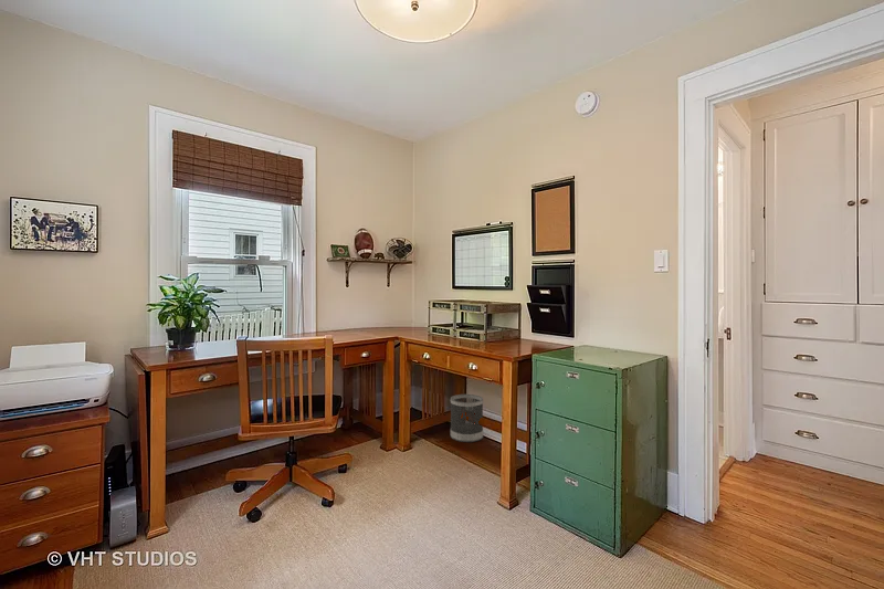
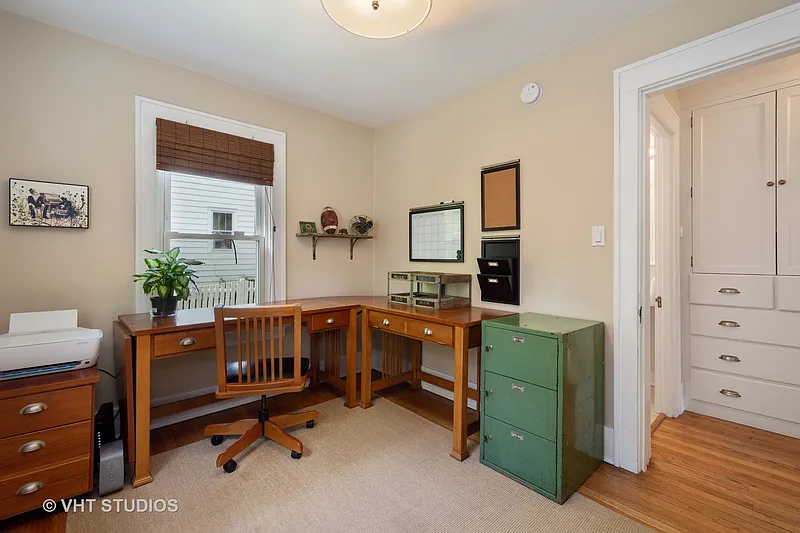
- wastebasket (465, 417)
